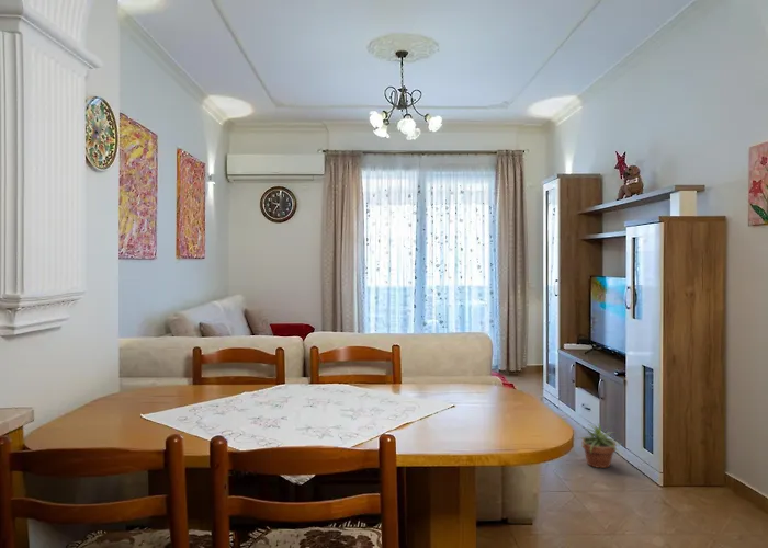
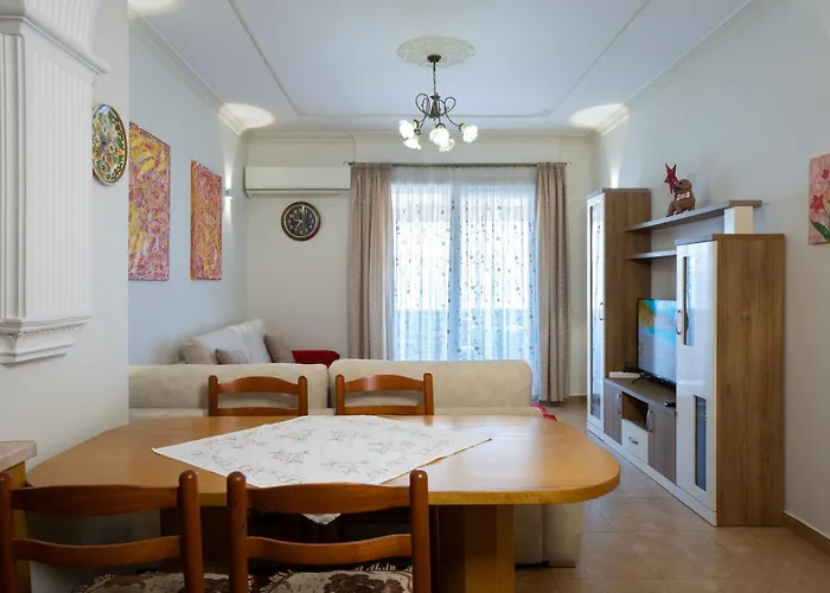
- potted plant (598, 444)
